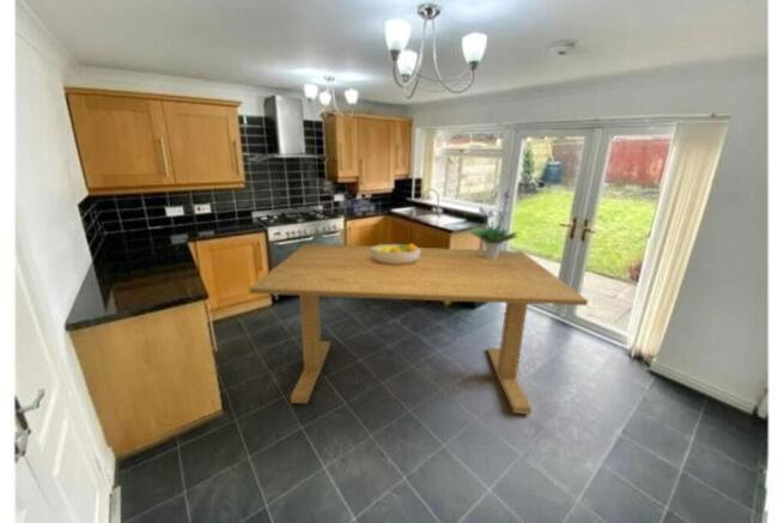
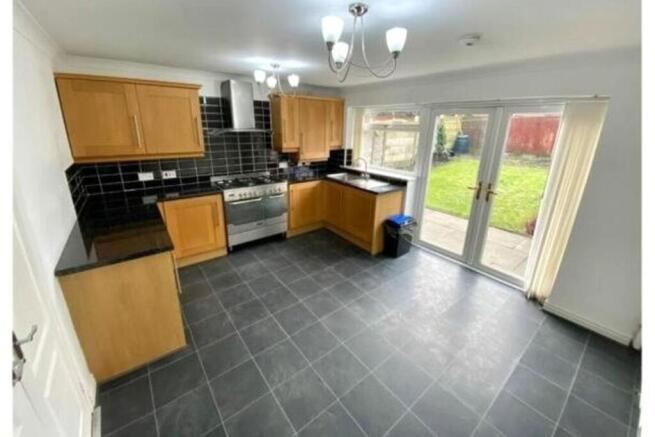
- fruit bowl (395, 251)
- potted plant (493, 225)
- dining table (411, 298)
